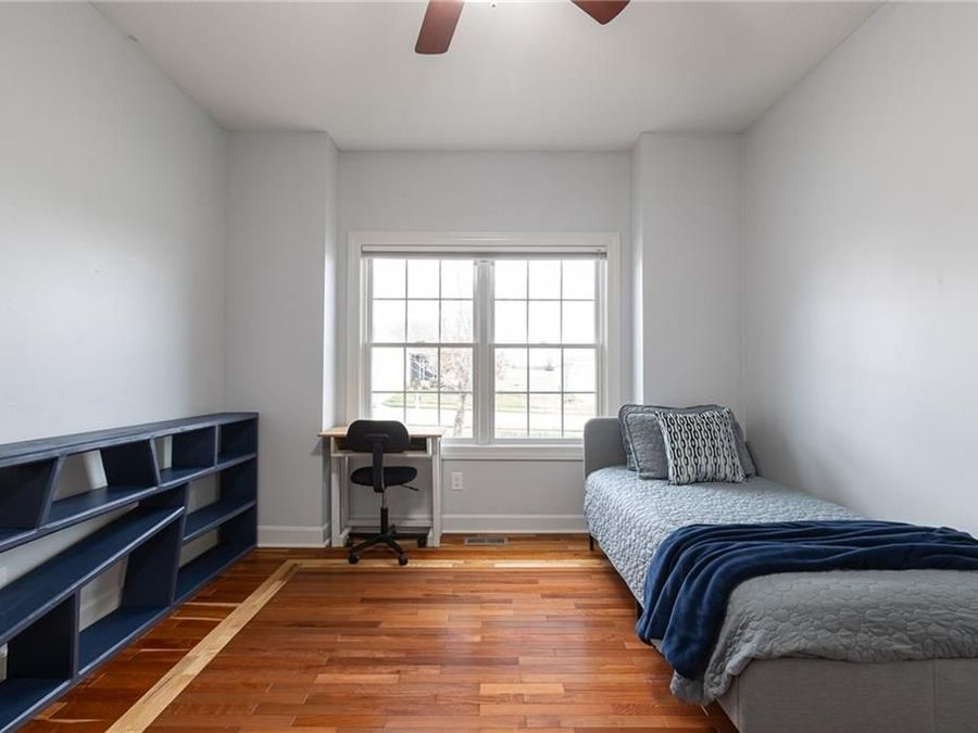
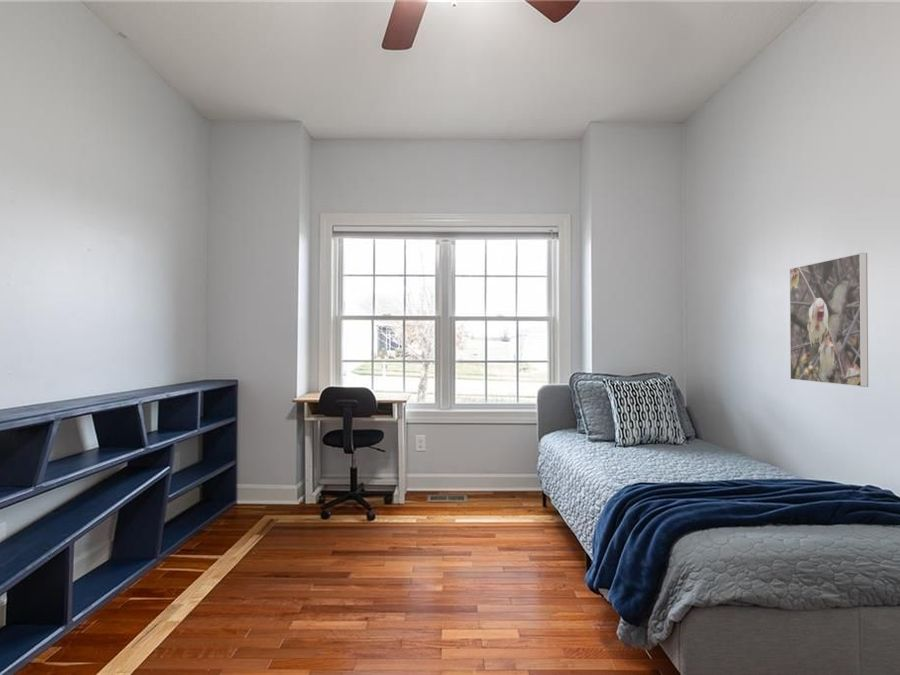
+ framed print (825, 322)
